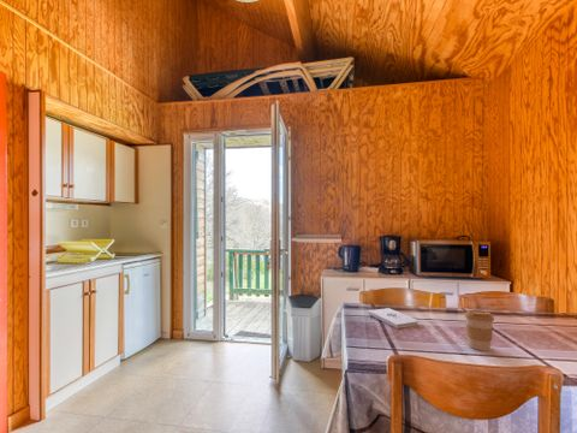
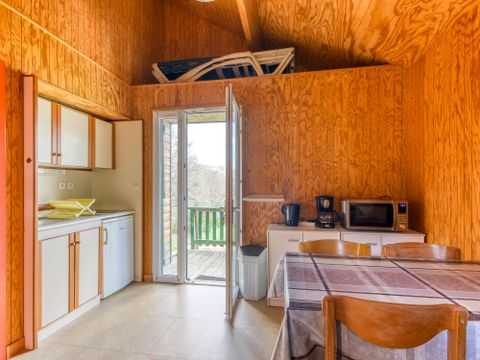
- notepad (392, 316)
- coffee cup (478, 328)
